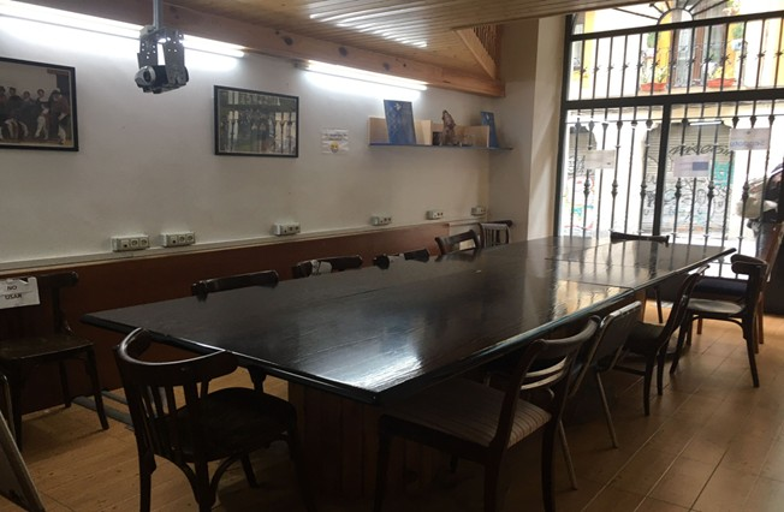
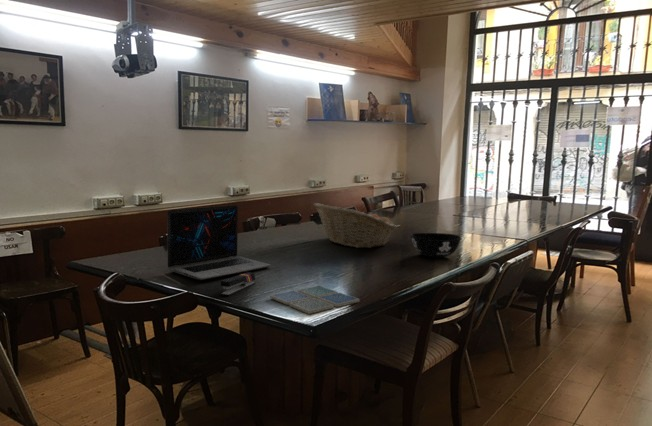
+ laptop (220, 240)
+ bowl (435, 245)
+ stapler (238, 282)
+ fruit basket (354, 223)
+ drink coaster (314, 298)
